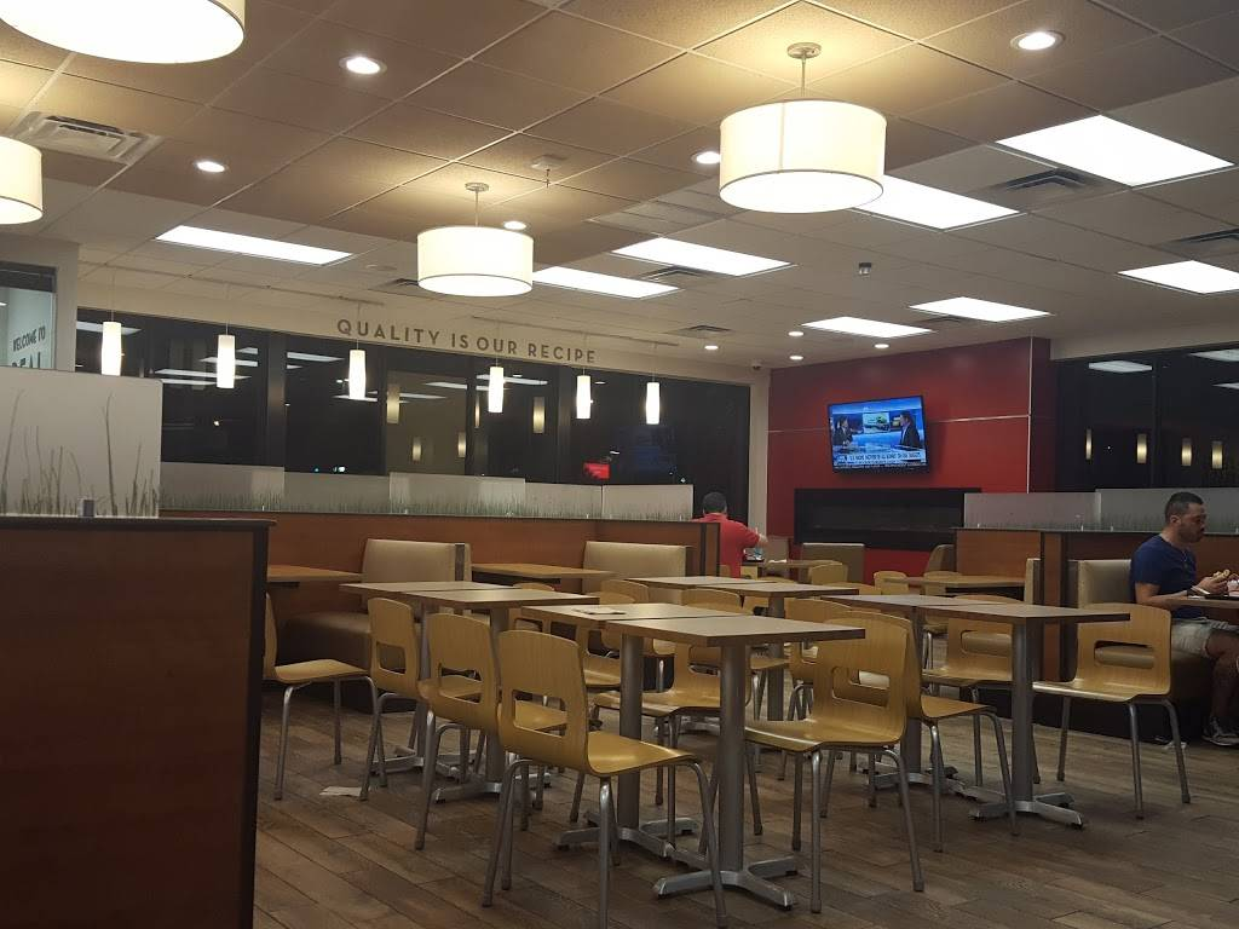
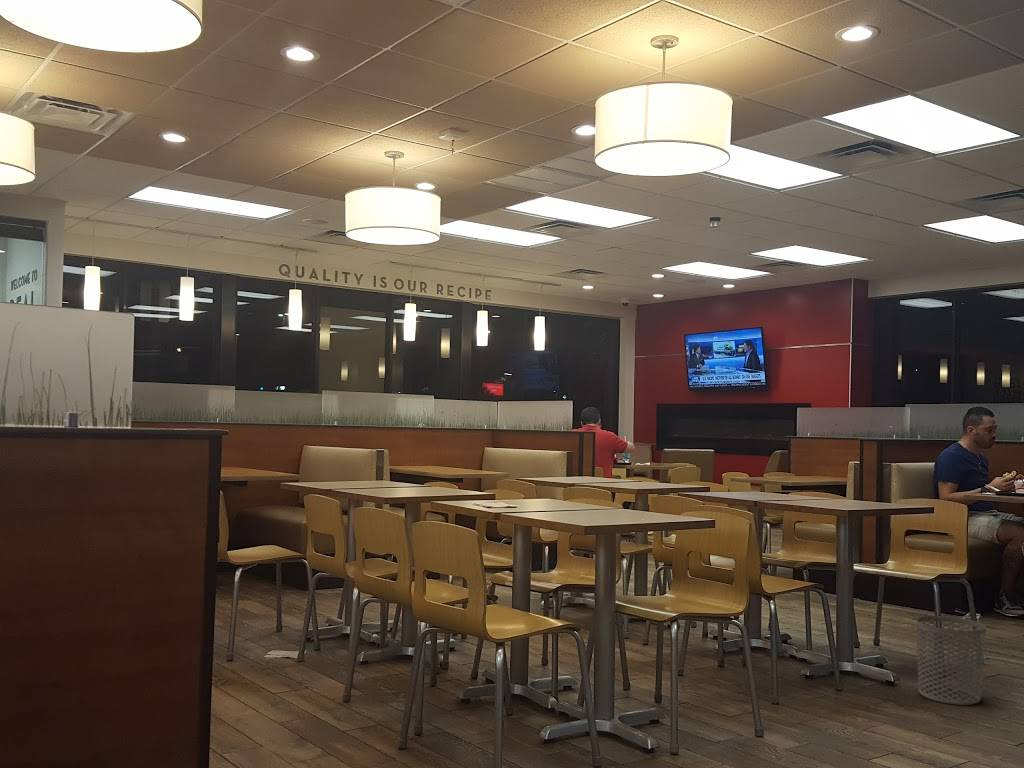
+ waste bin (950, 658)
